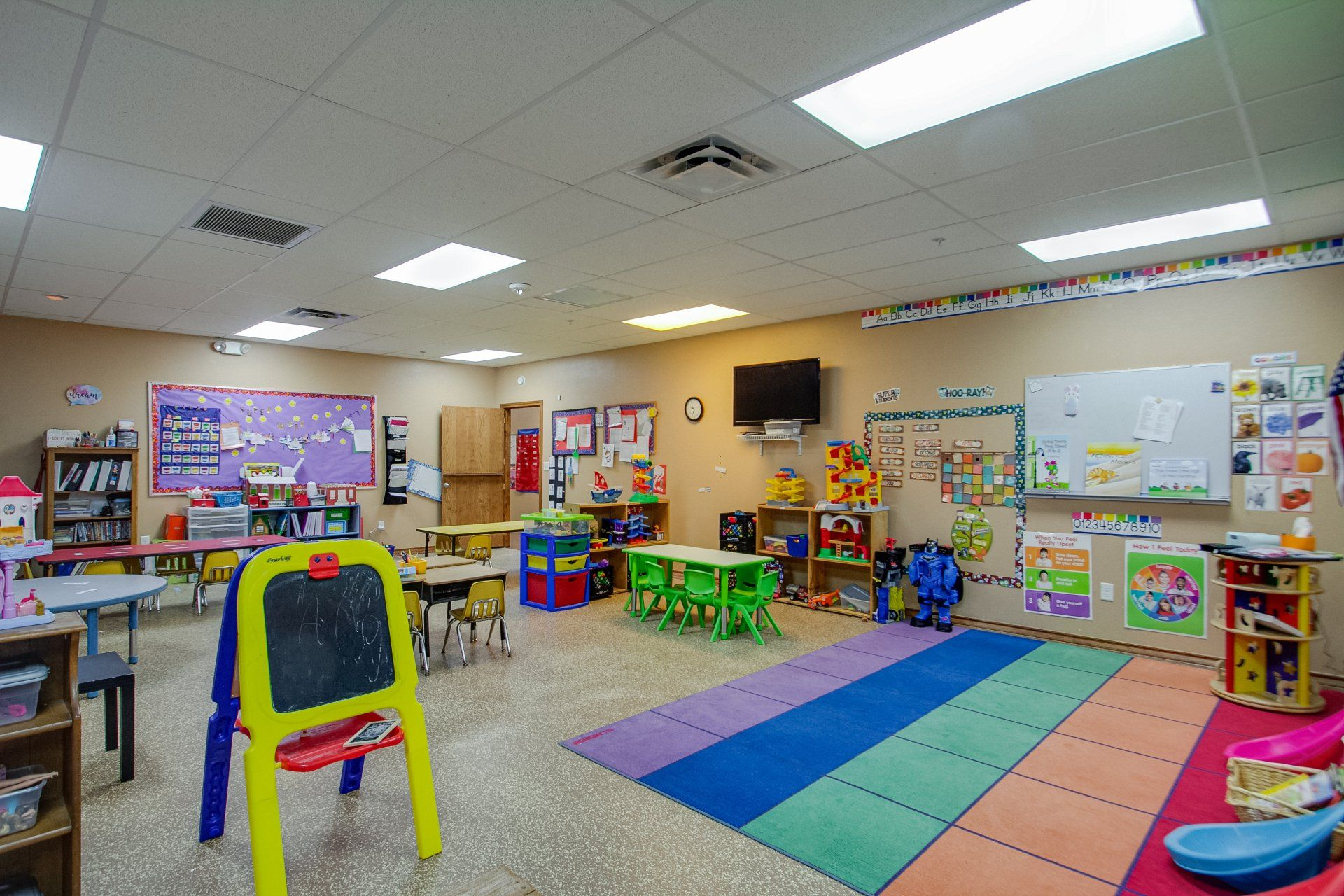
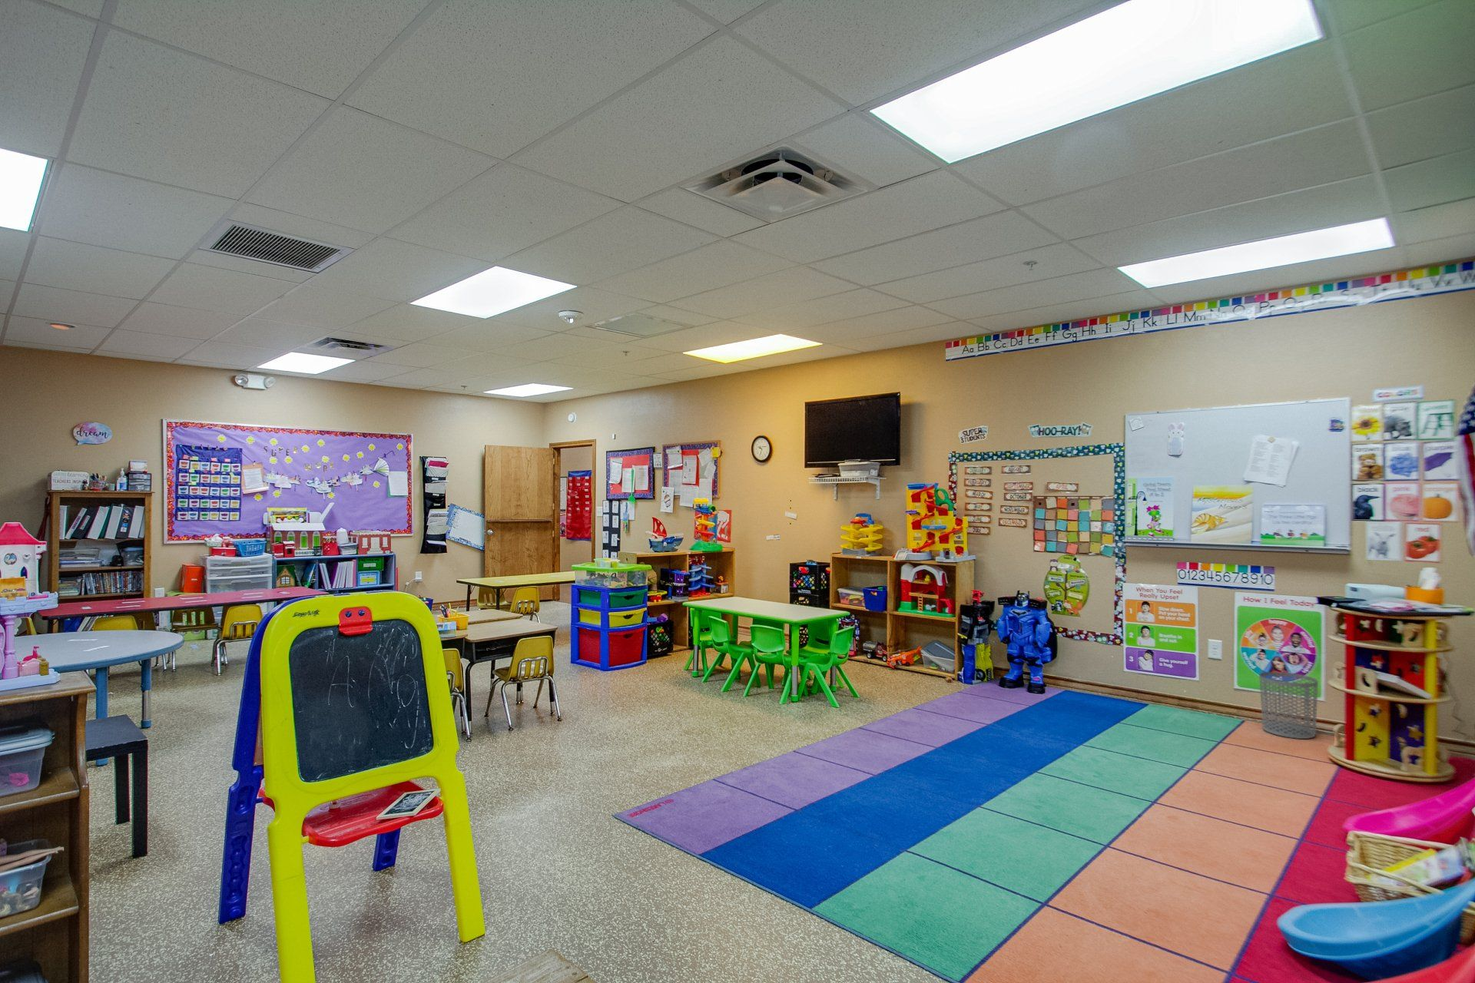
+ waste bin (1288, 704)
